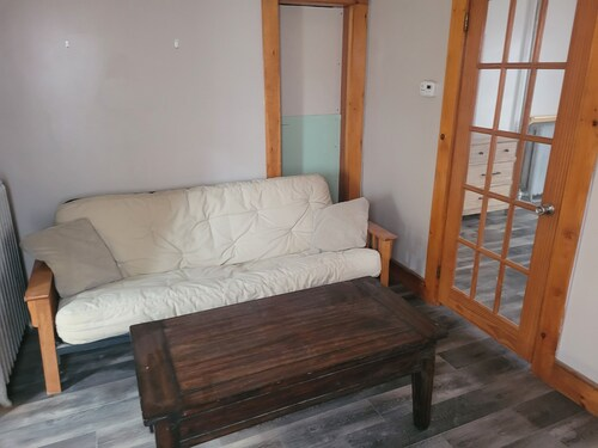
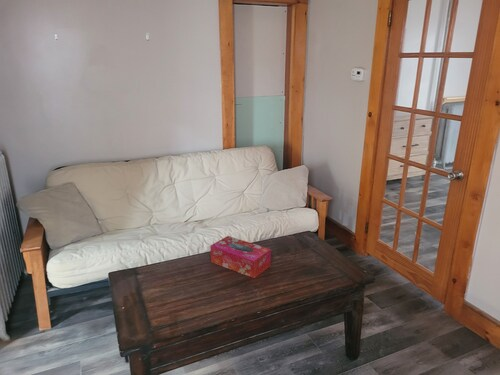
+ tissue box (240, 255)
